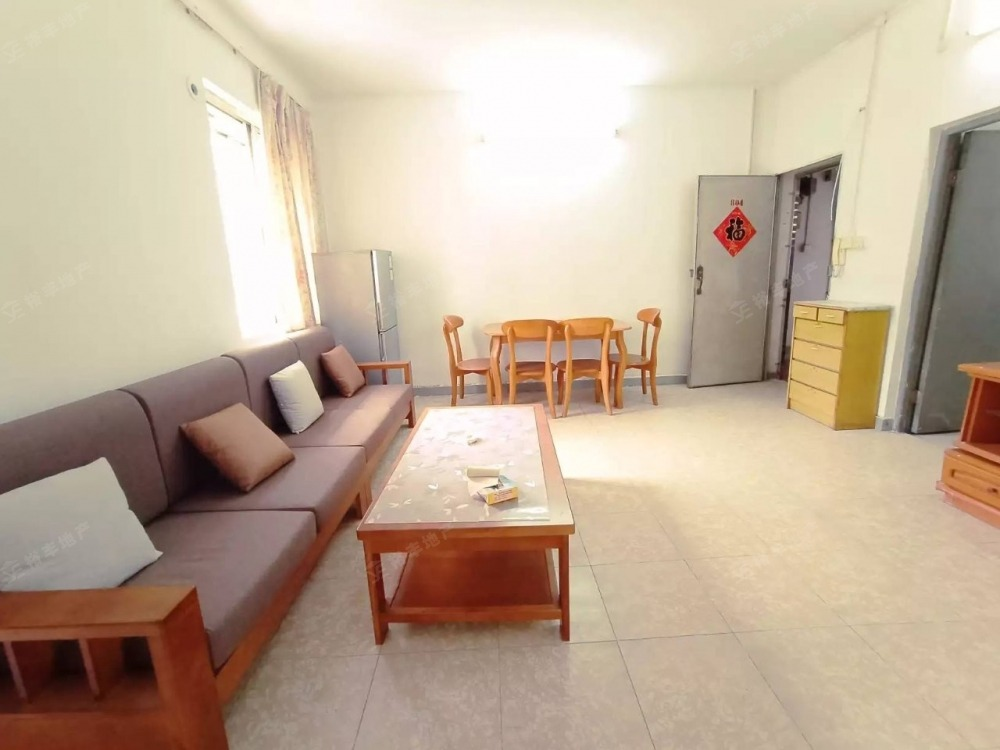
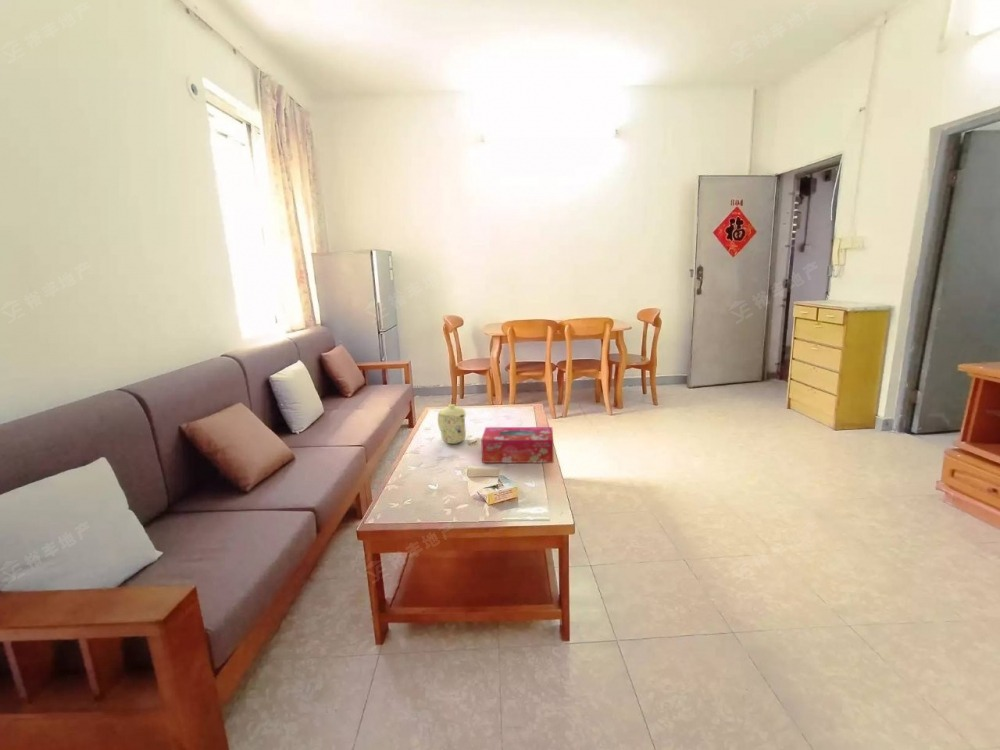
+ mug (451, 423)
+ tissue box (518, 444)
